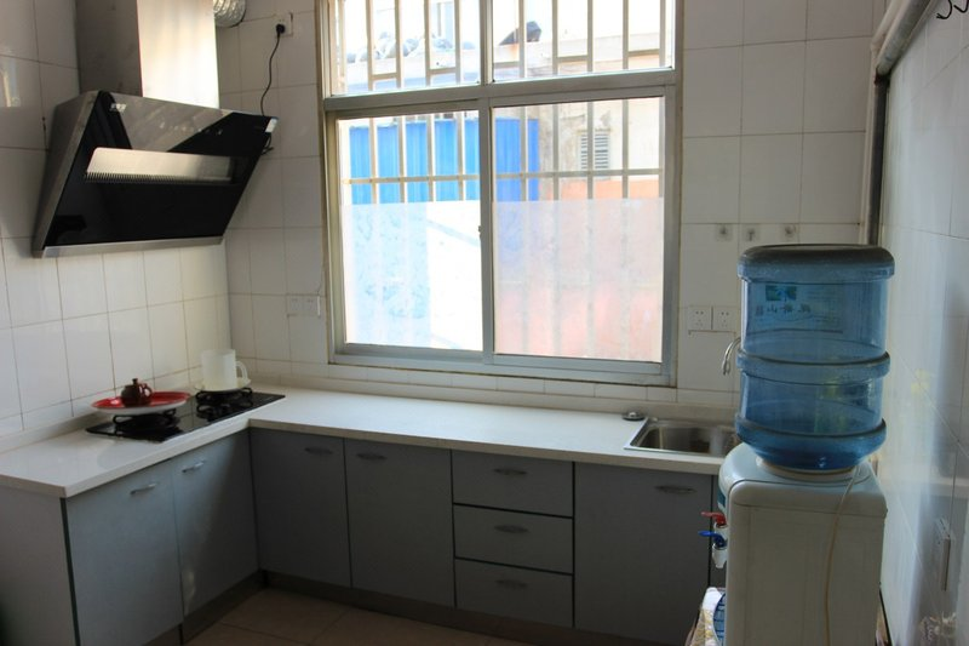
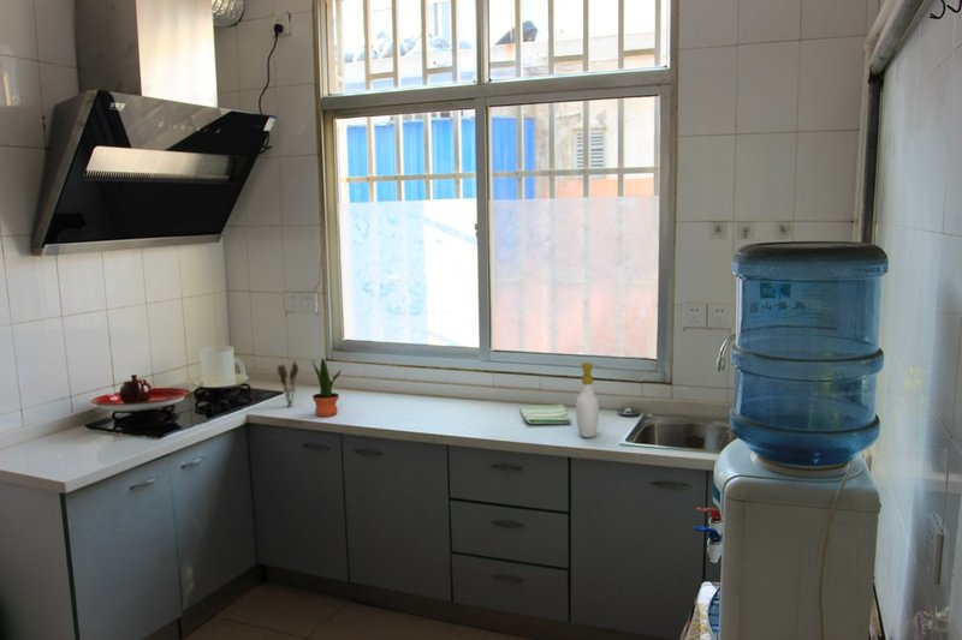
+ utensil holder (290, 383)
+ soap bottle (588, 399)
+ dish towel (545, 413)
+ potted plant (326, 384)
